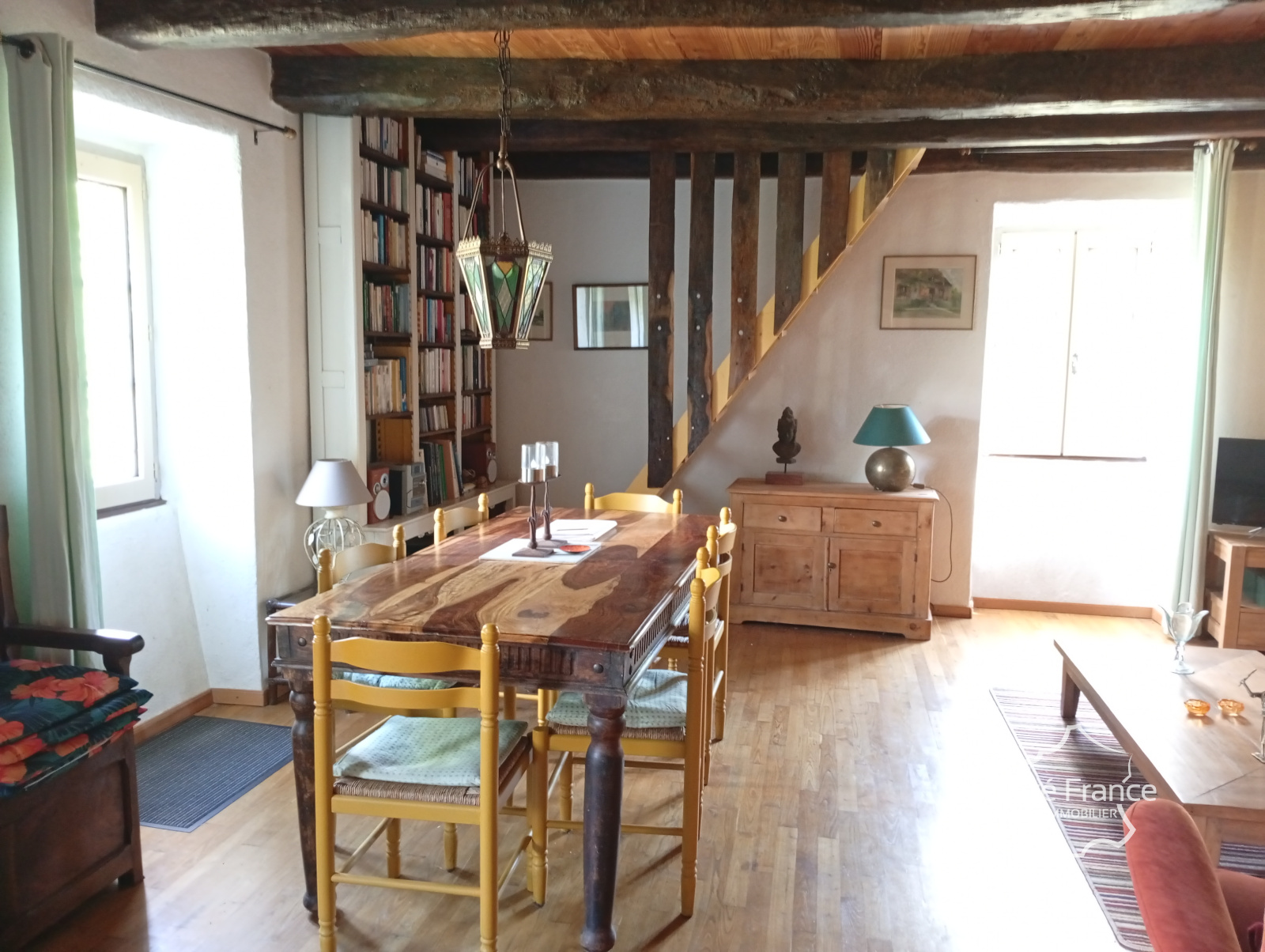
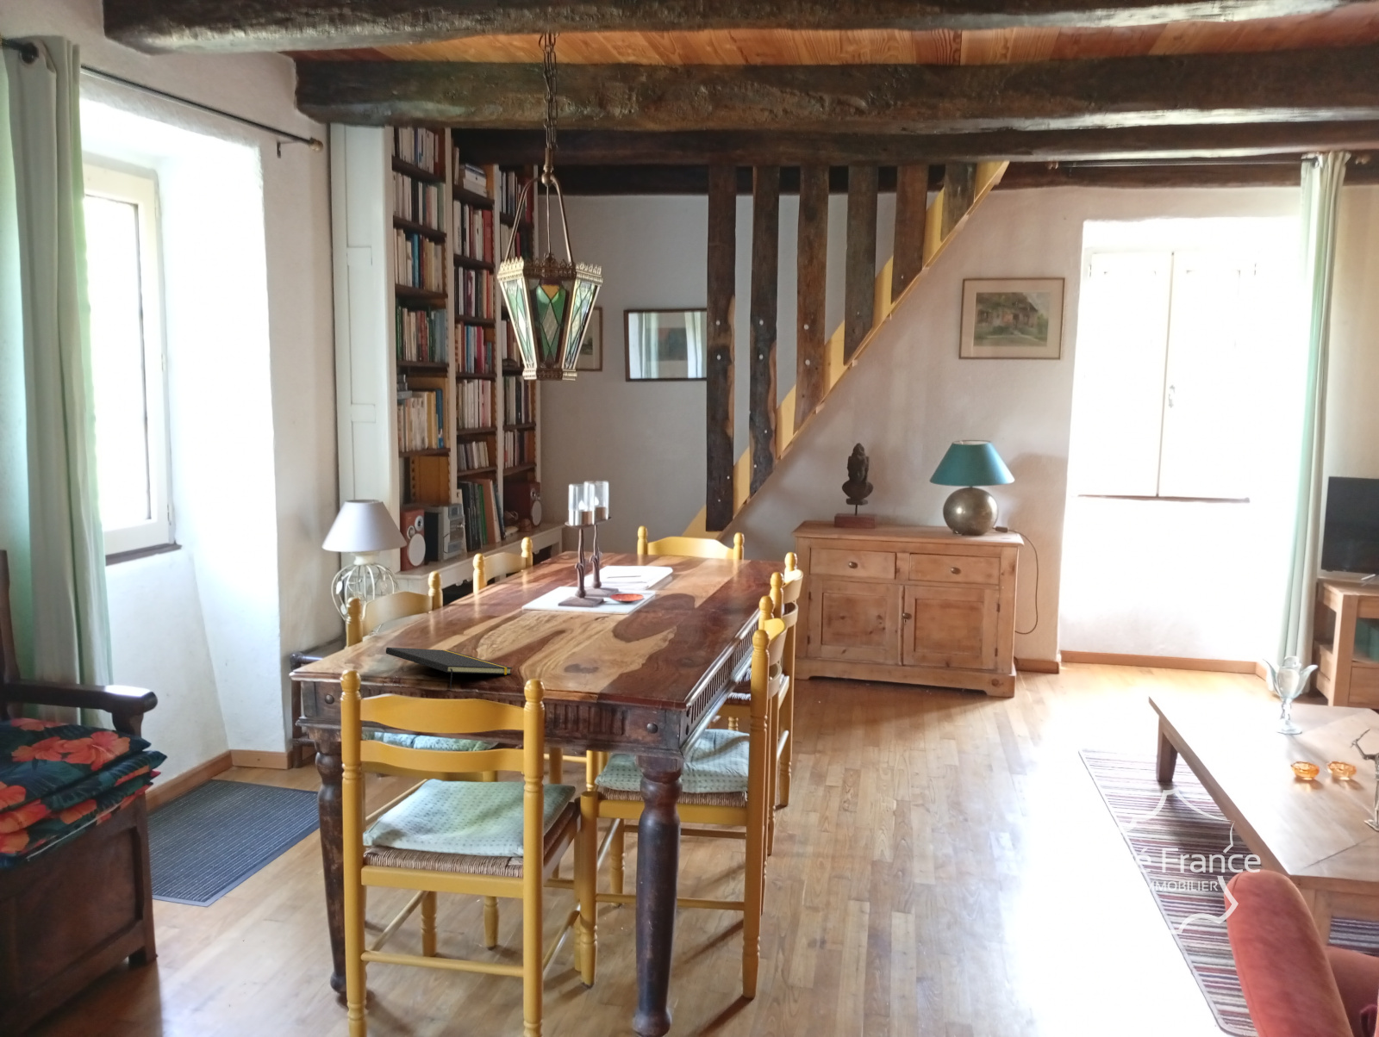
+ notepad (448, 660)
